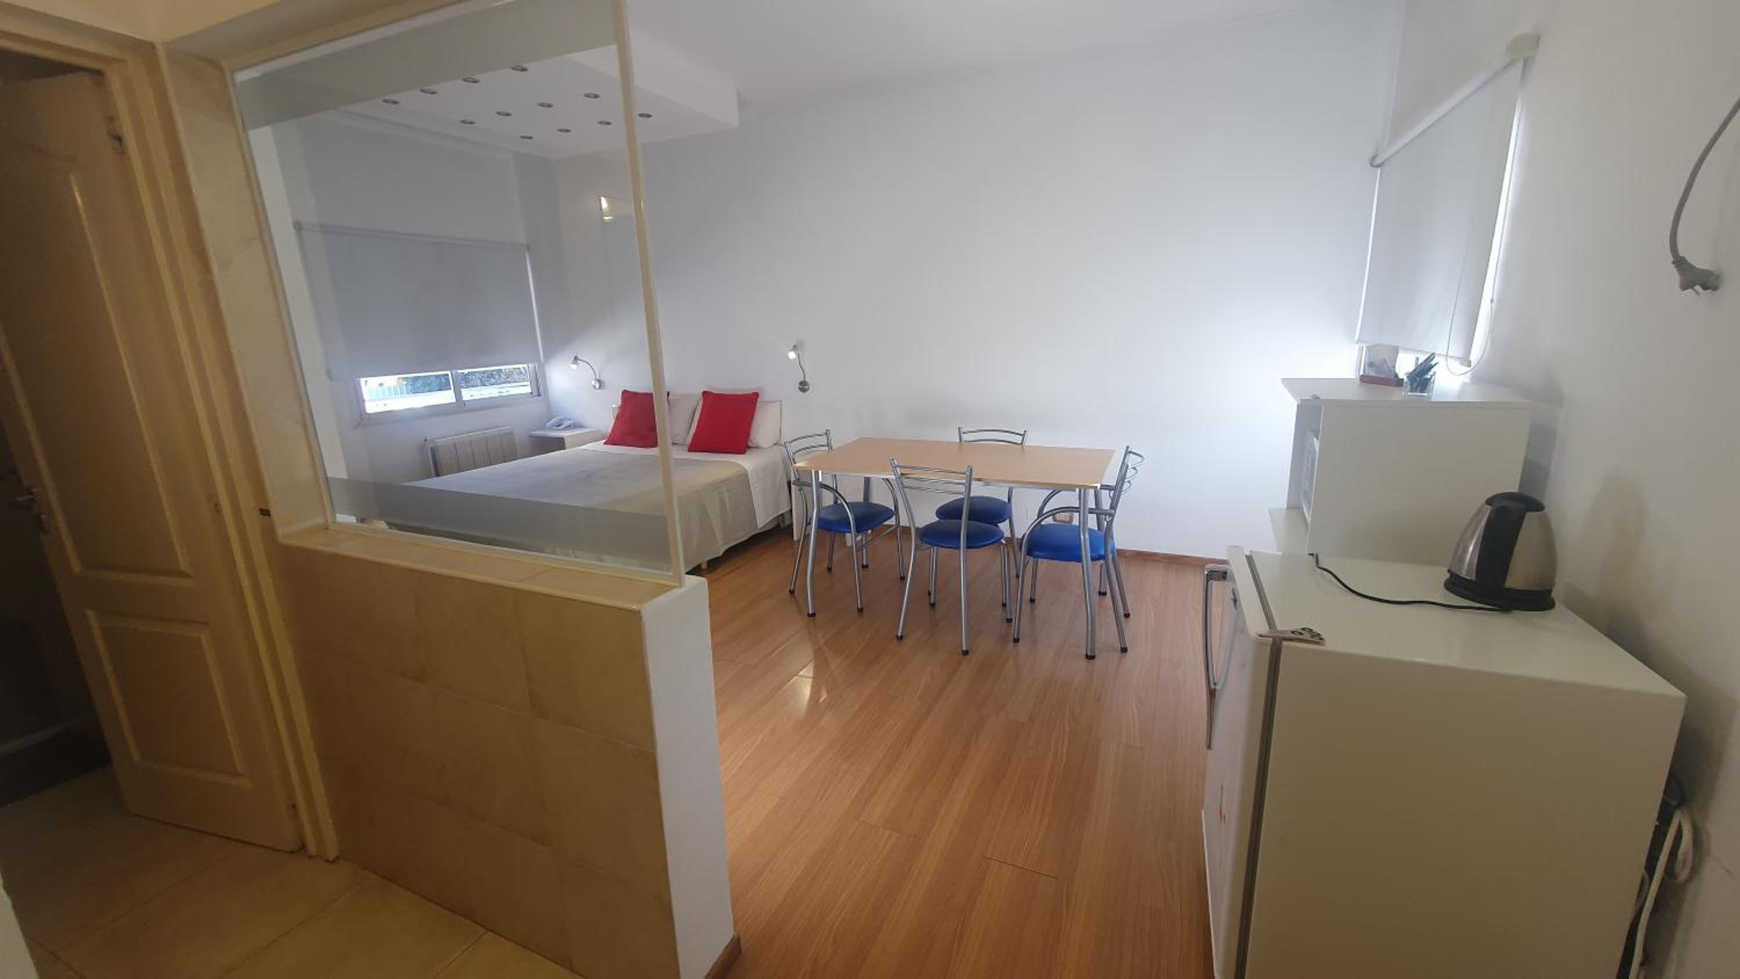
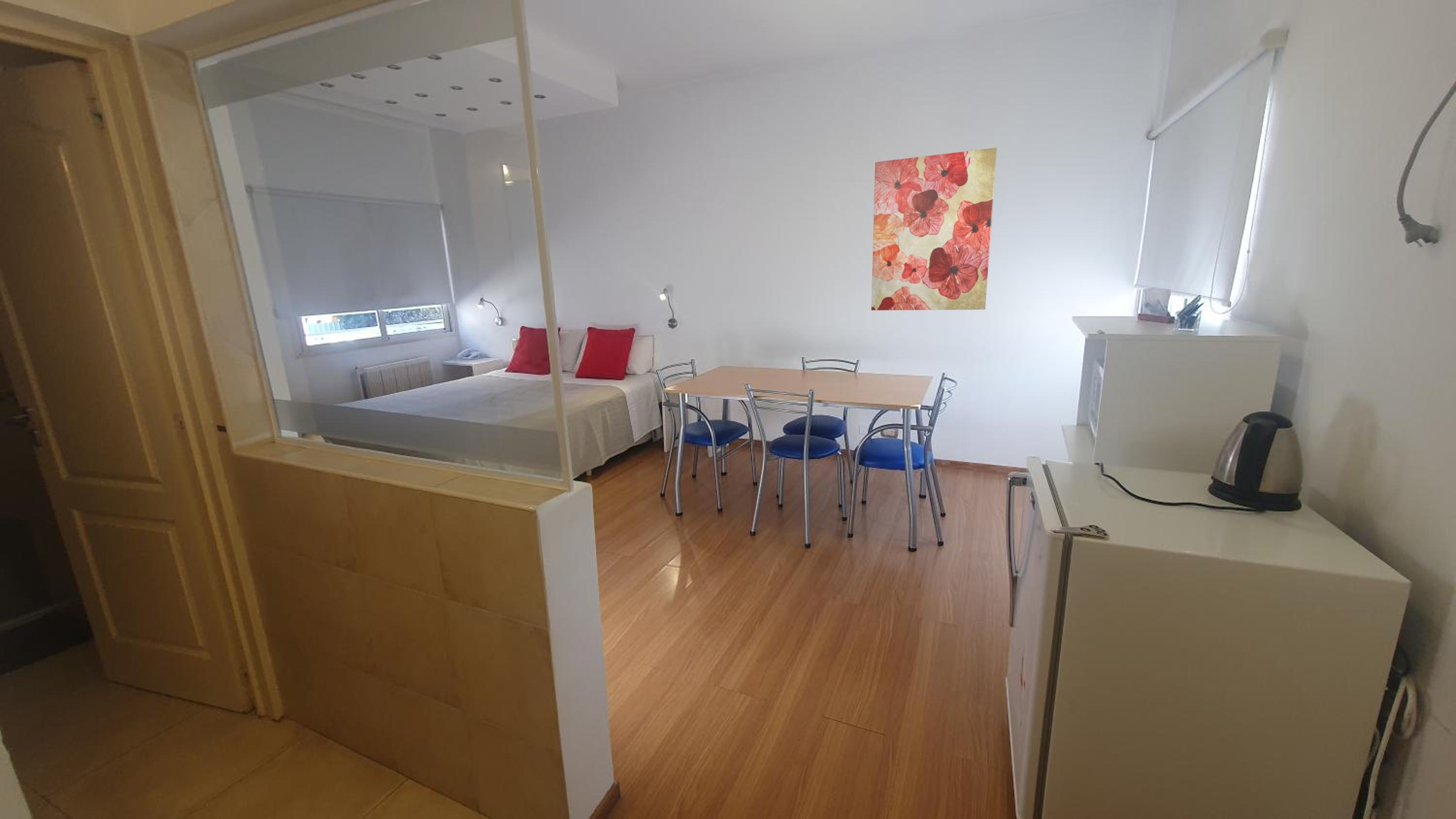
+ wall art (929, 235)
